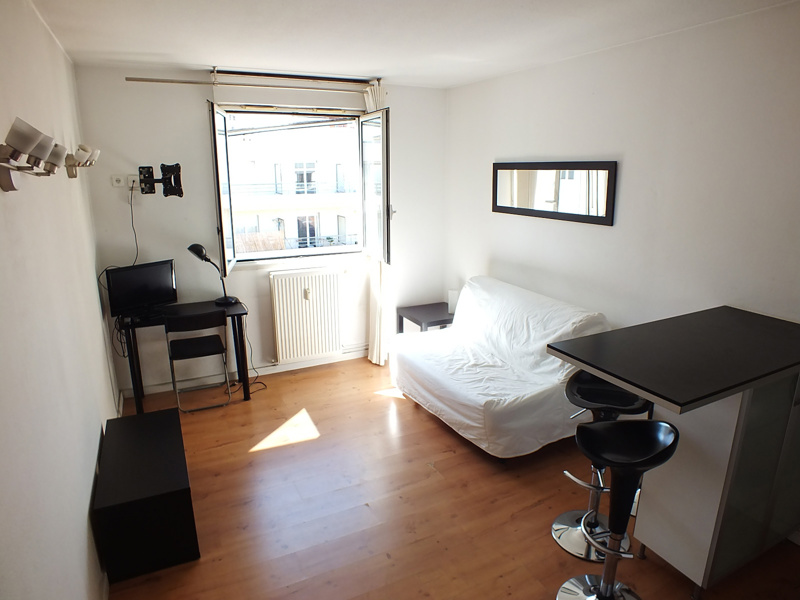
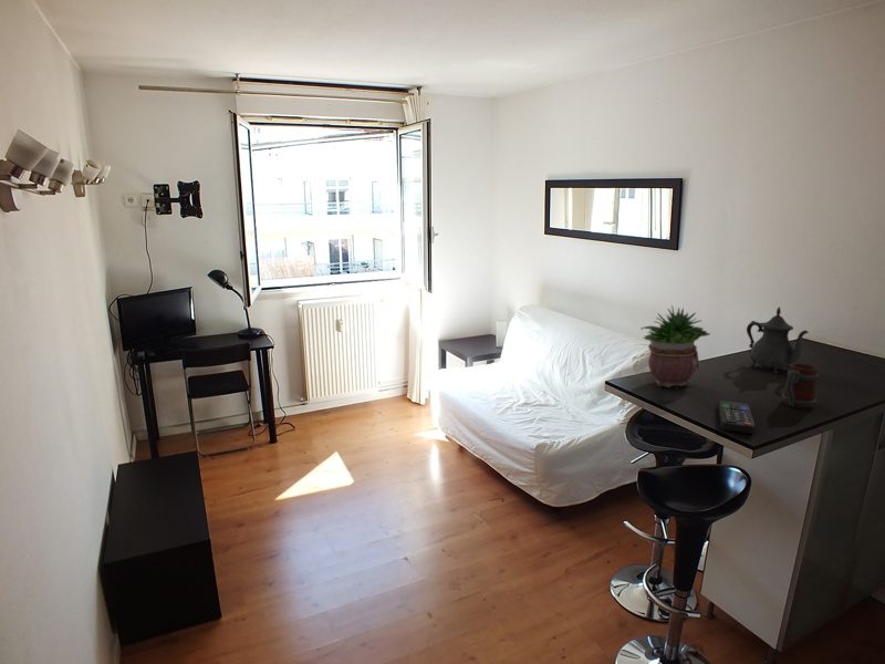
+ remote control (735, 415)
+ teapot (774, 338)
+ potted plant (670, 345)
+ mug (798, 386)
